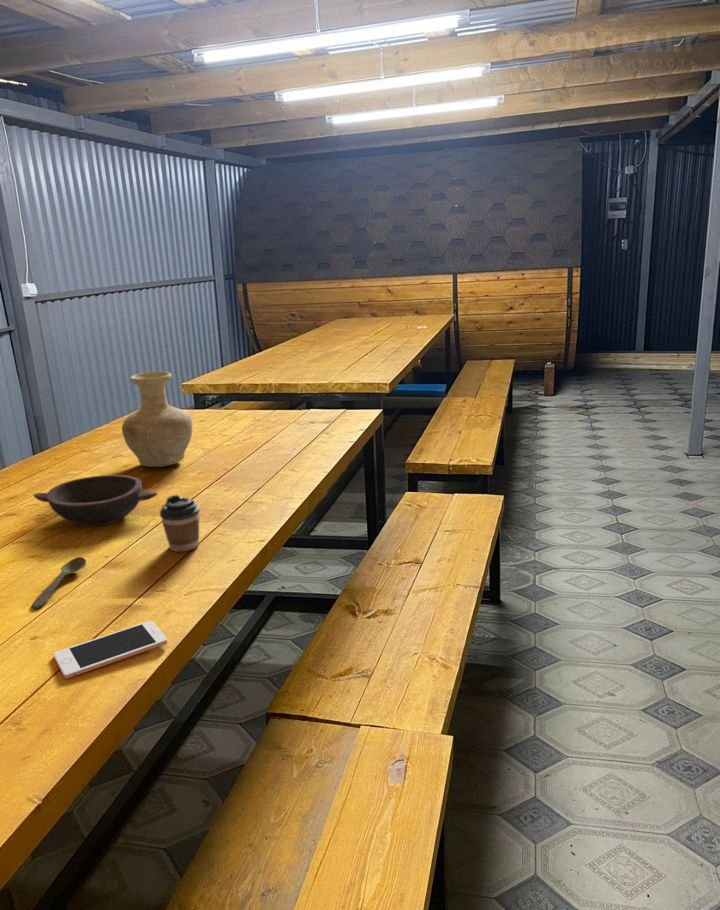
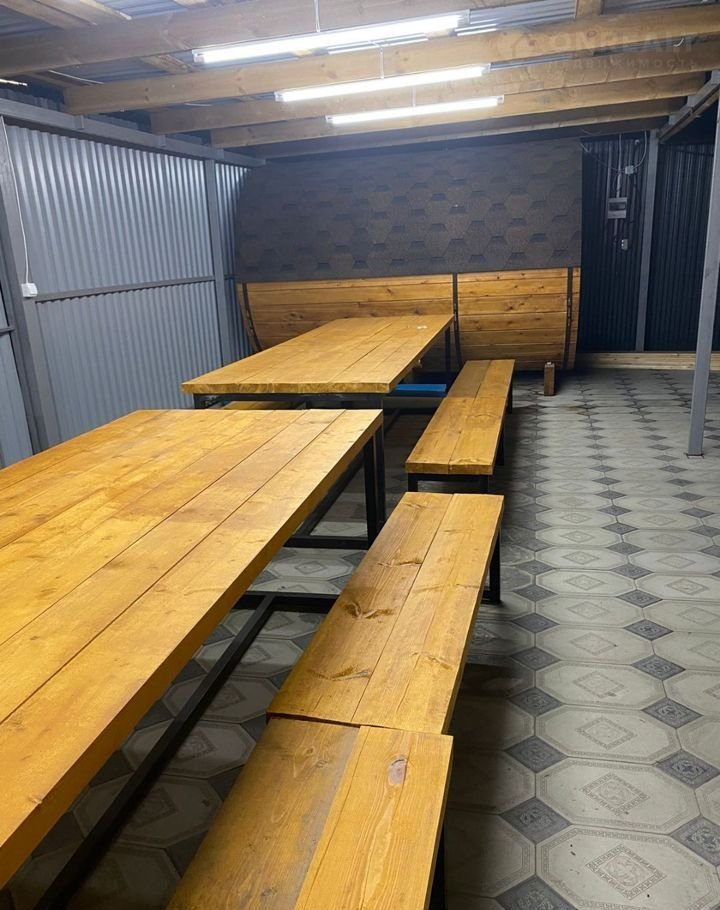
- vase (156, 420)
- bowl (96, 502)
- coffee cup (181, 522)
- spoon (58, 581)
- cell phone (111, 648)
